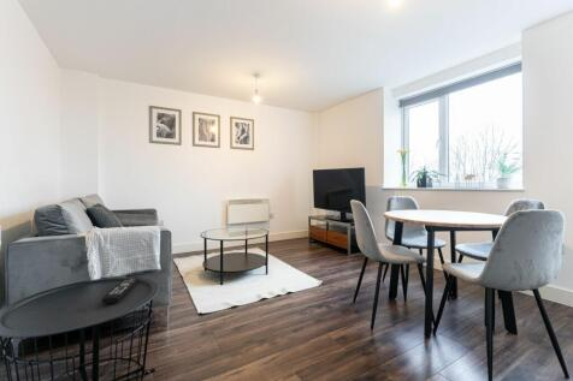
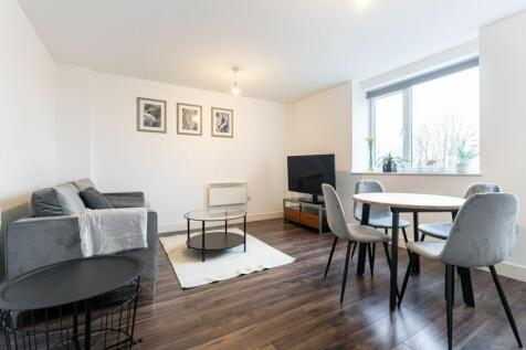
- remote control (122, 288)
